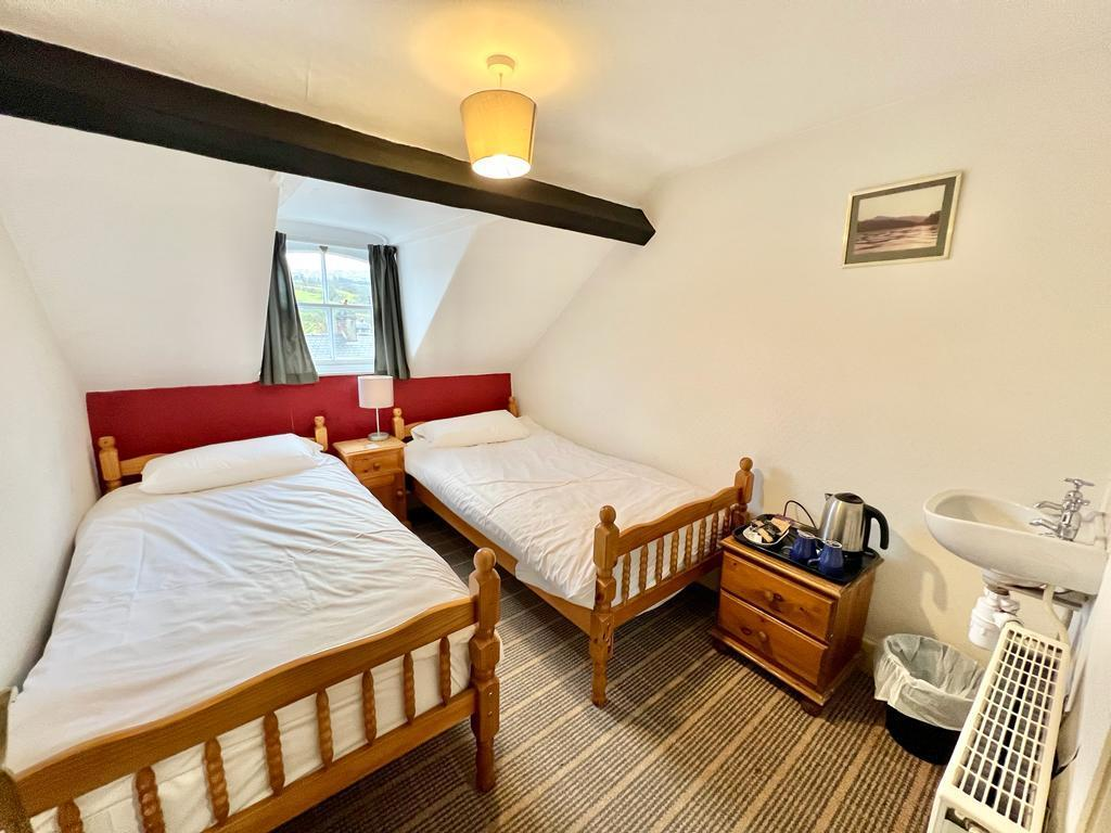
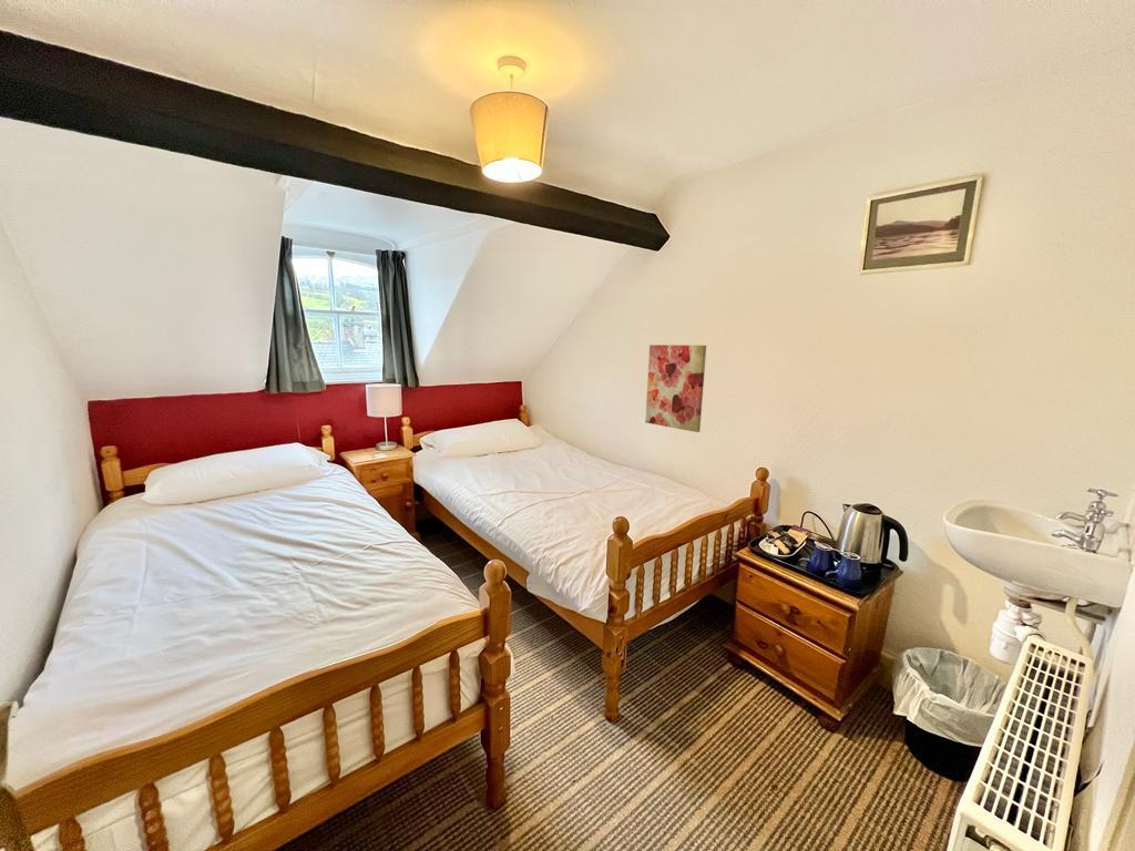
+ wall art (673, 387)
